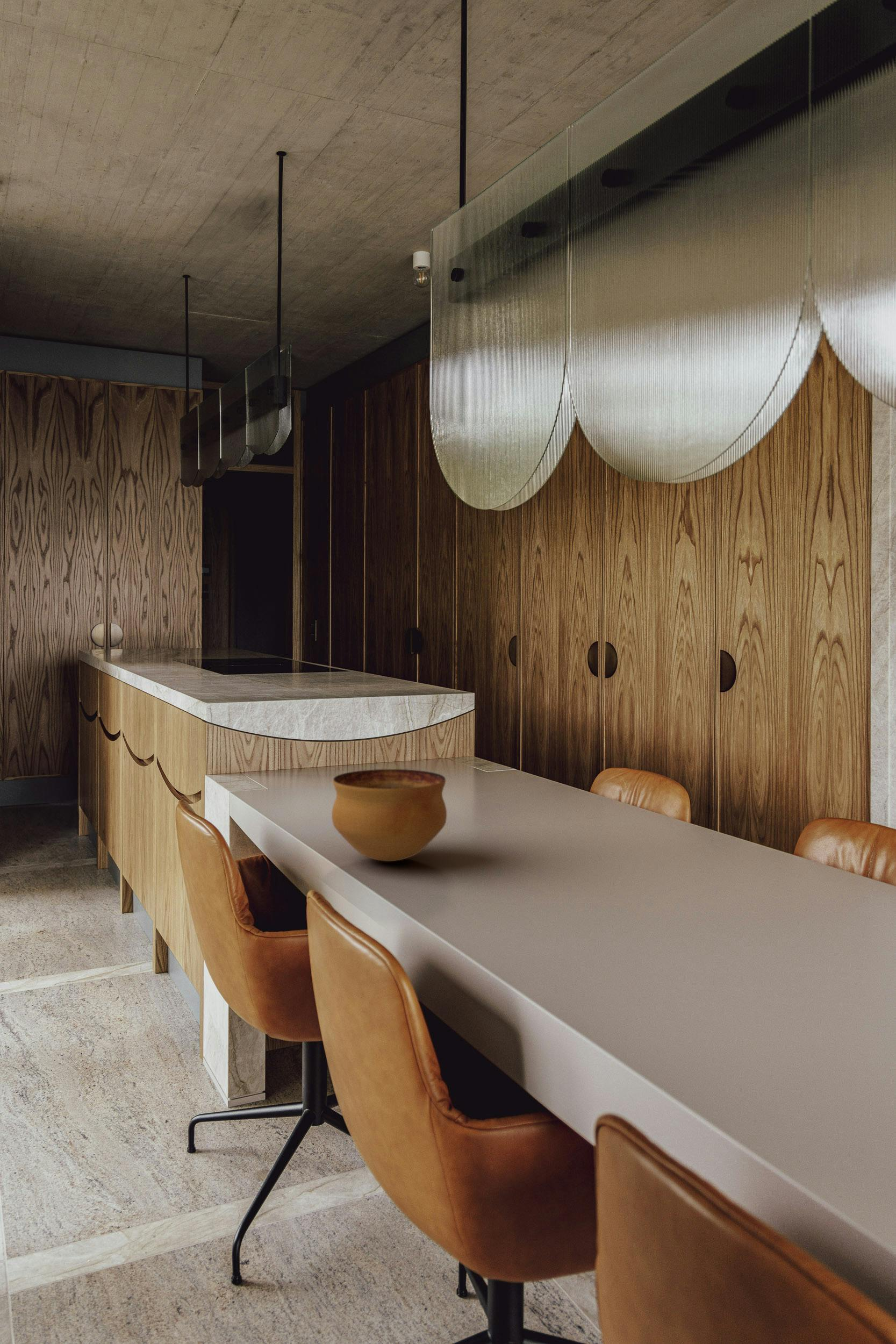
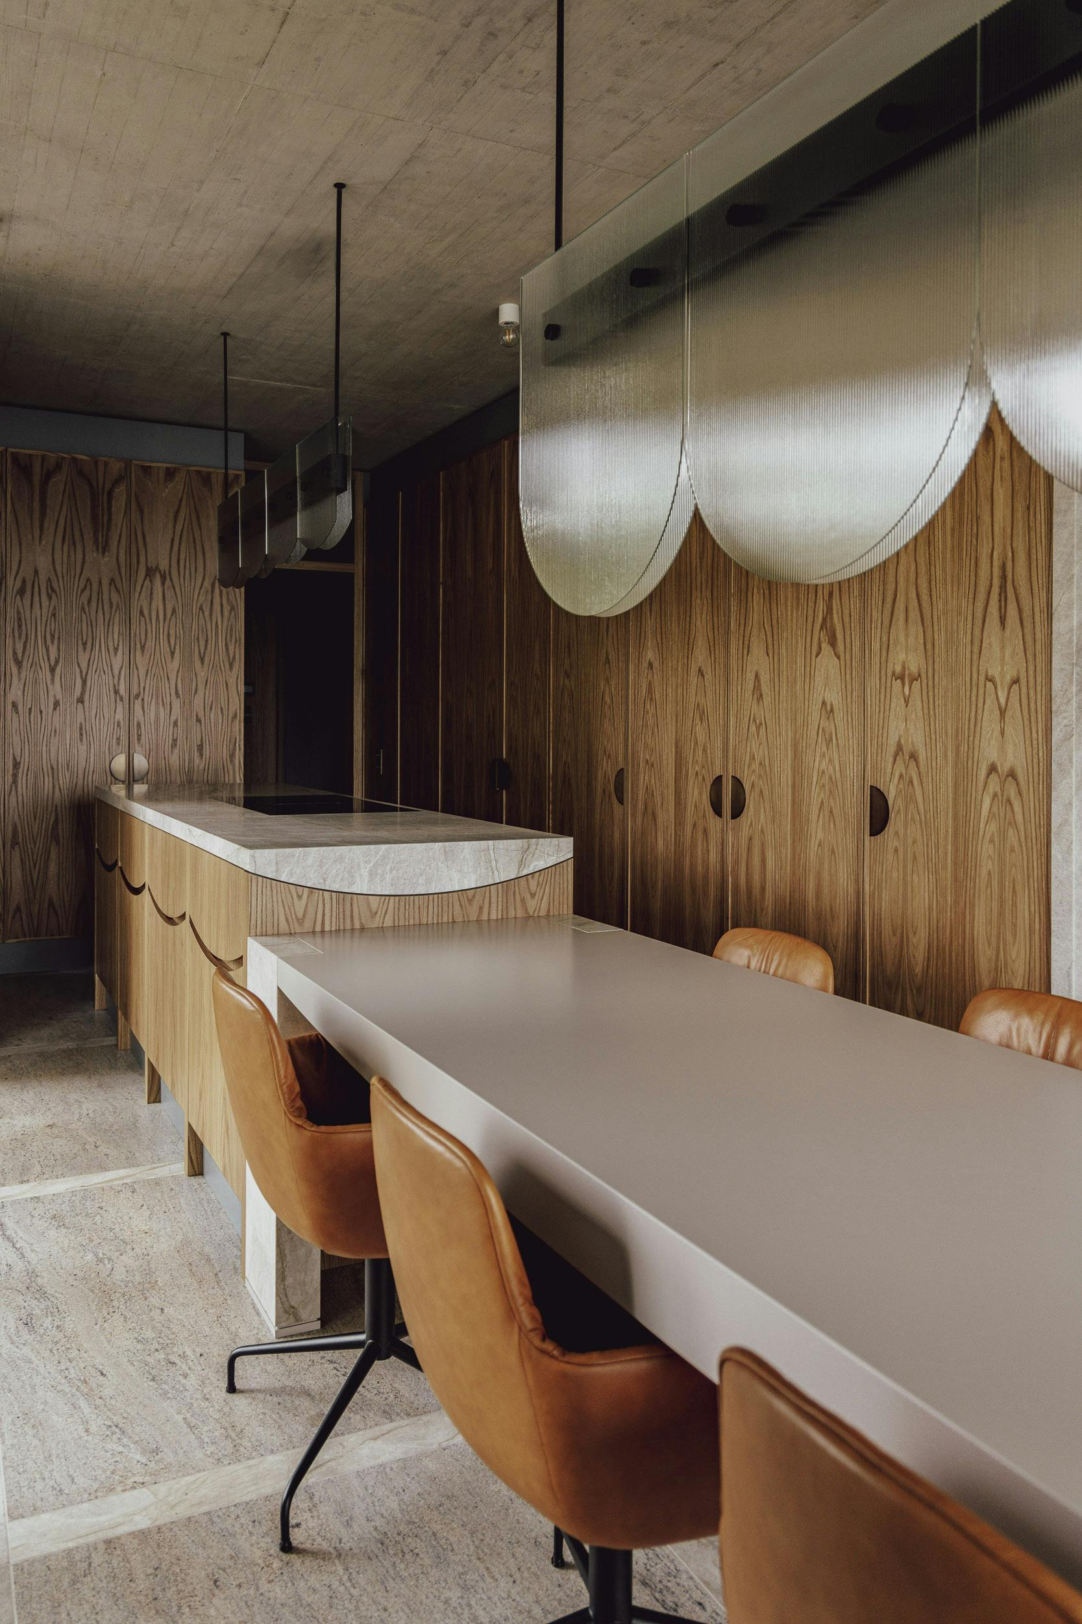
- bowl (389, 819)
